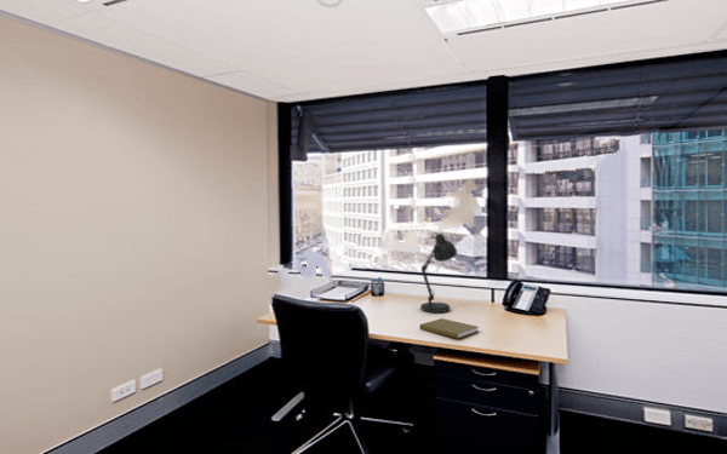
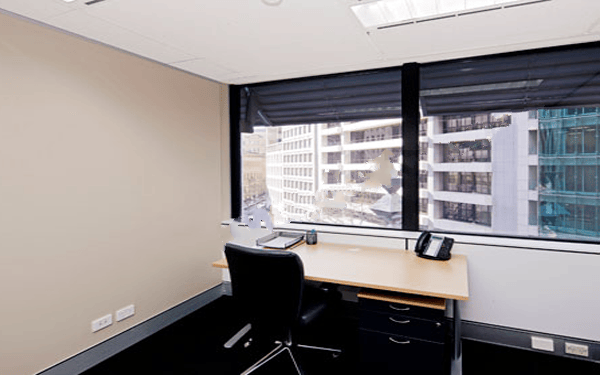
- desk lamp (427, 266)
- book (448, 327)
